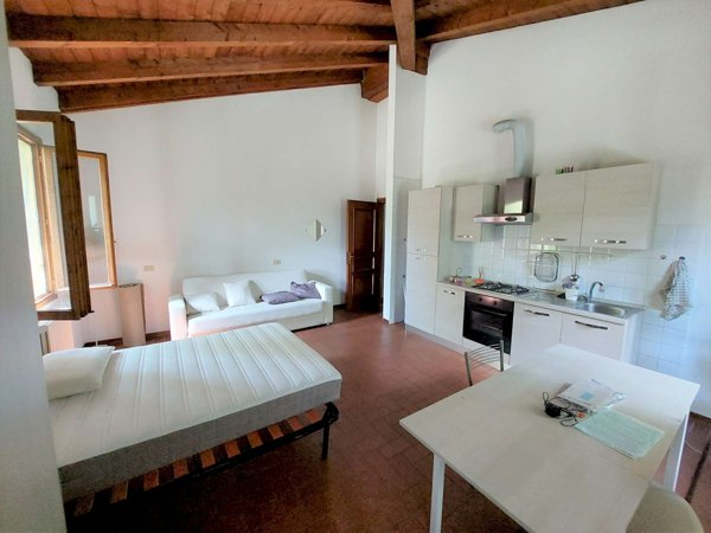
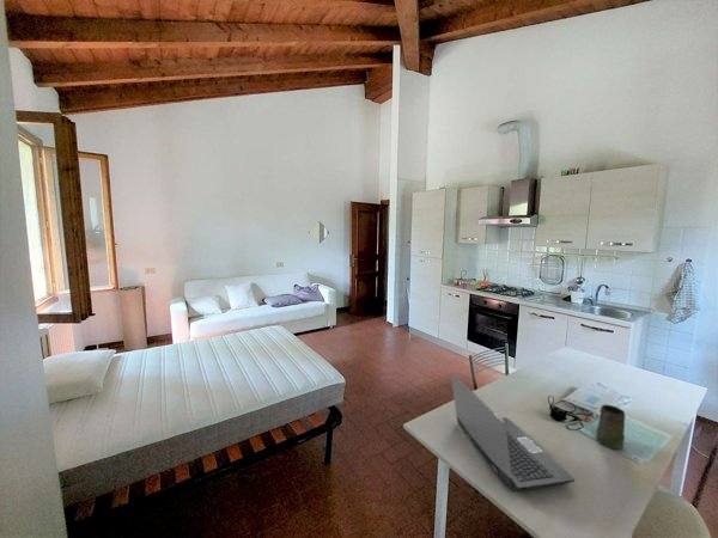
+ mug (608, 427)
+ laptop computer (505, 421)
